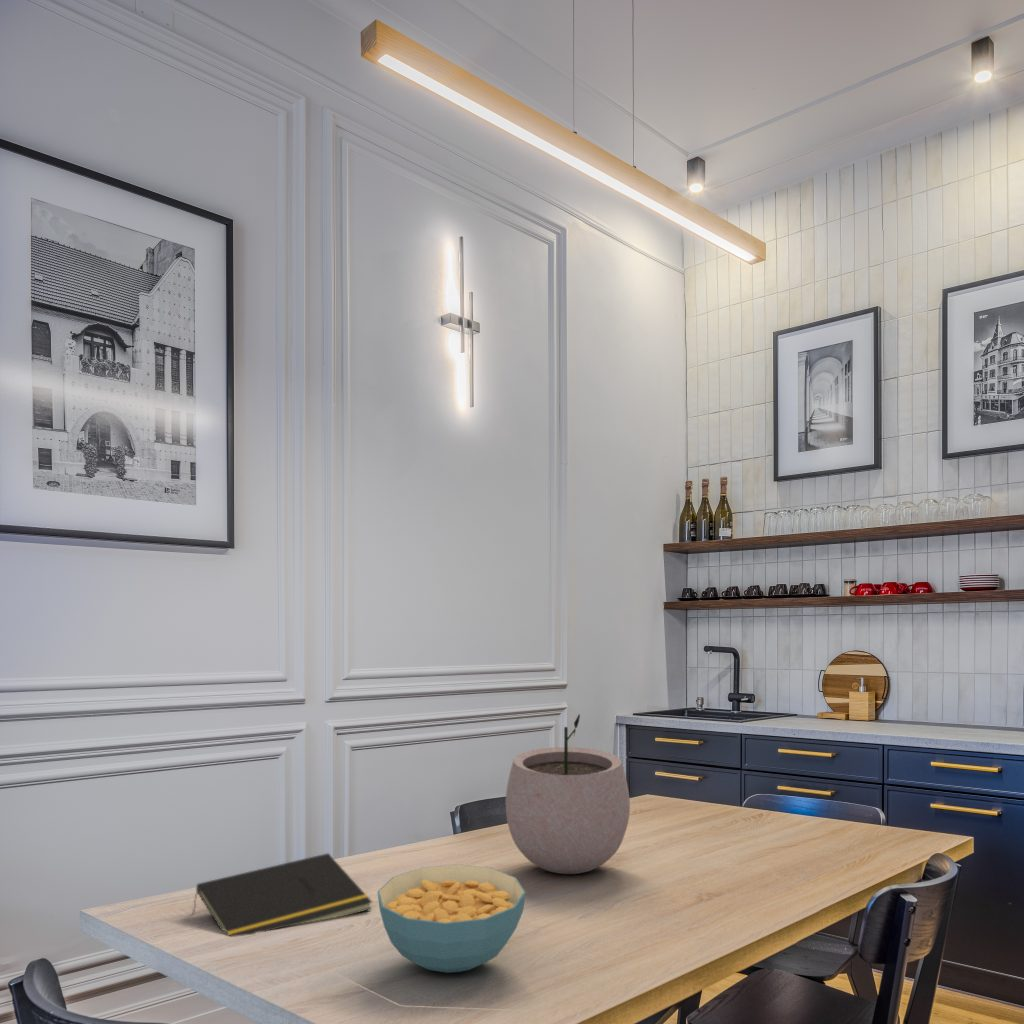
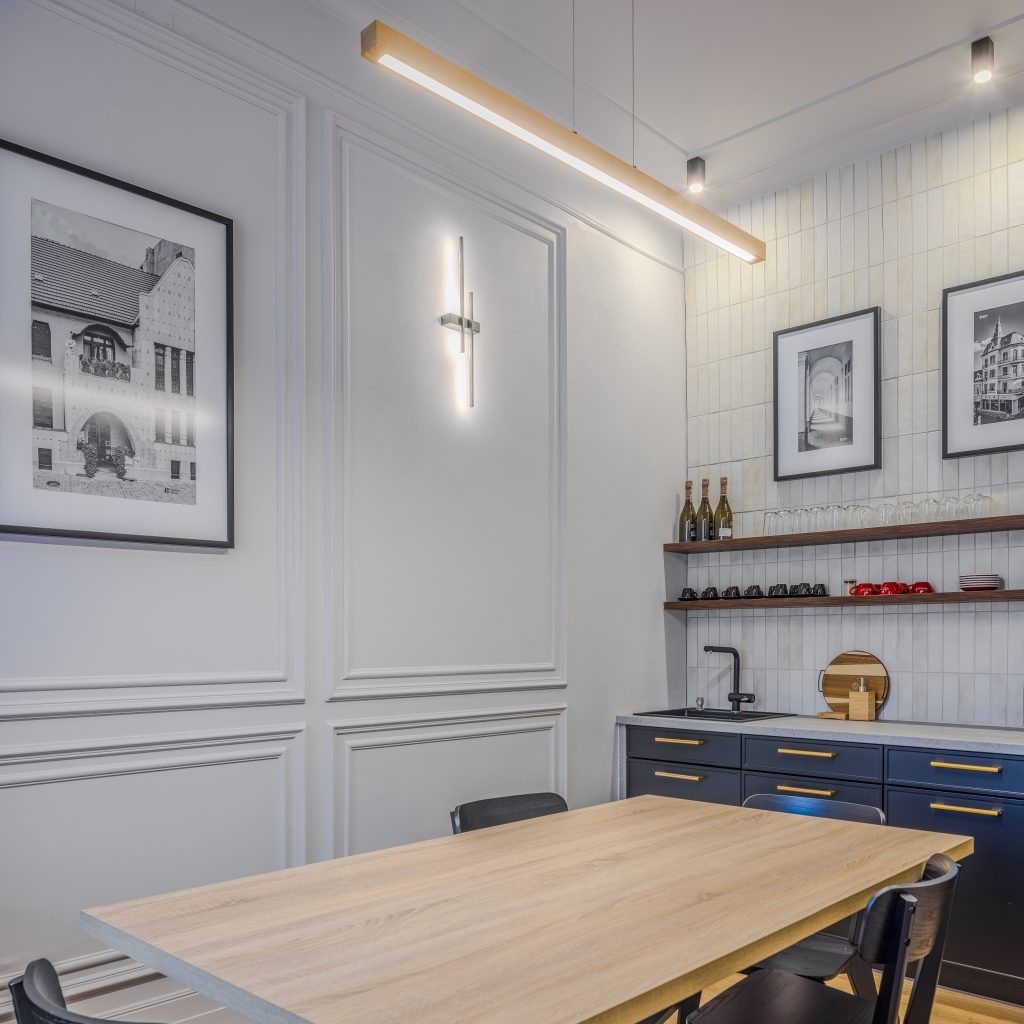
- notepad (284, 896)
- cereal bowl (451, 927)
- plant pot (567, 790)
